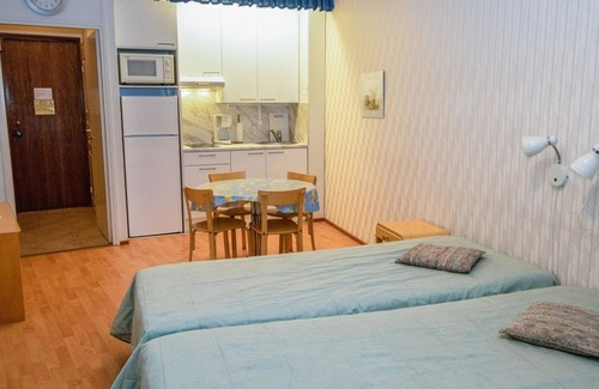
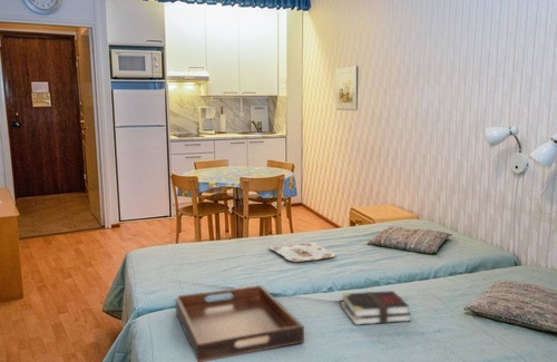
+ book (374, 306)
+ serving tray (301, 251)
+ serving tray (234, 317)
